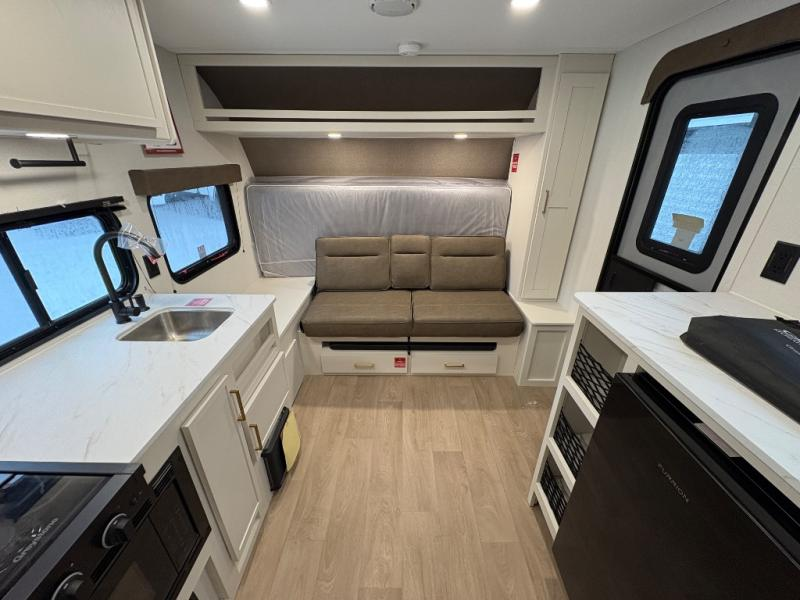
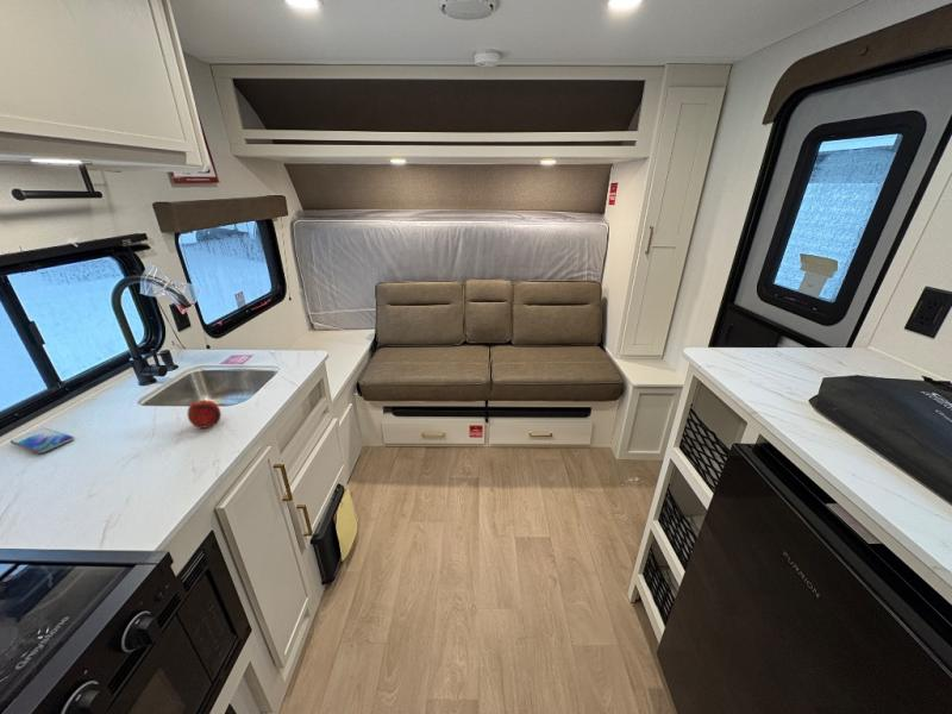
+ smartphone (42, 439)
+ fruit (203, 413)
